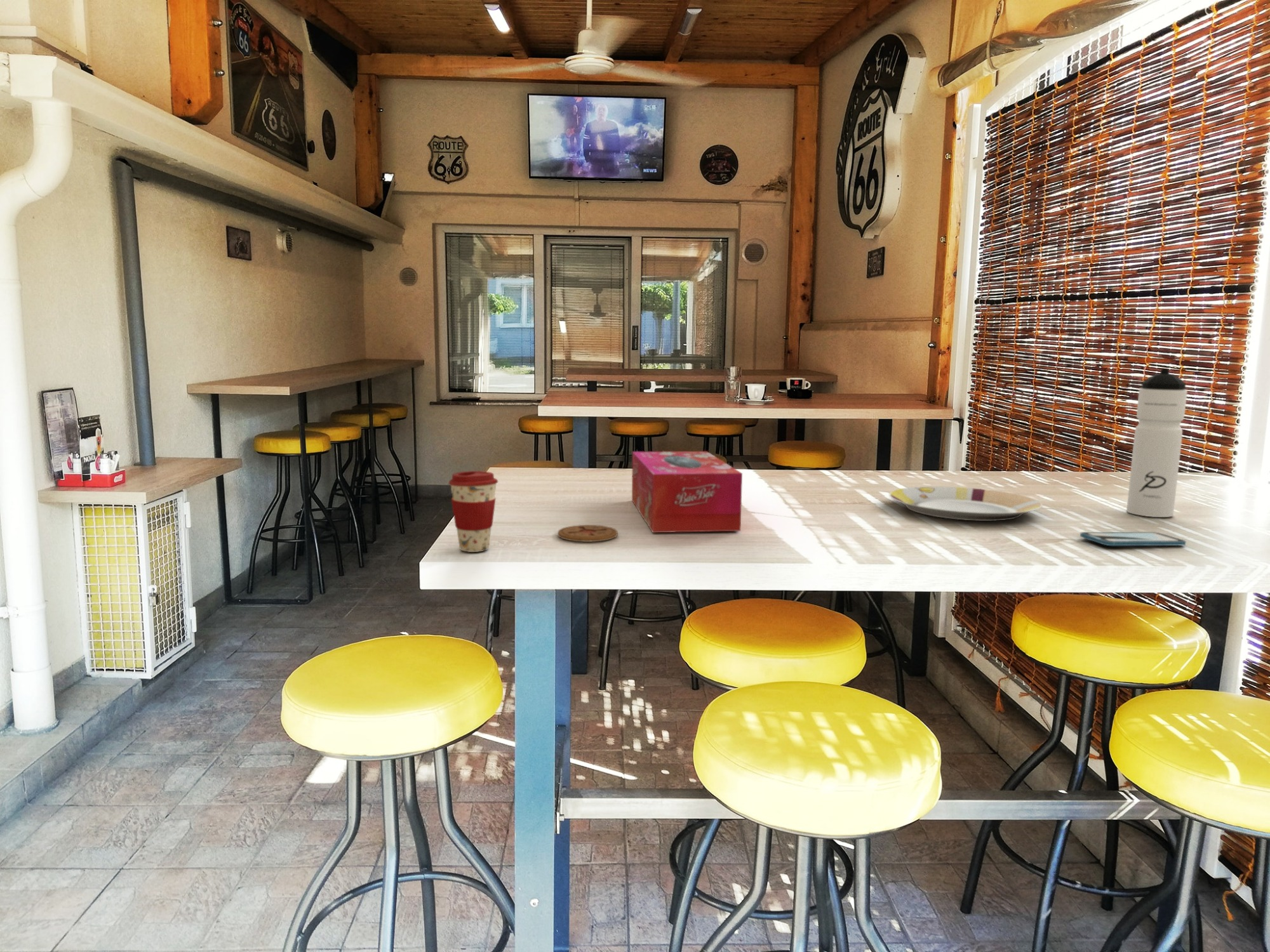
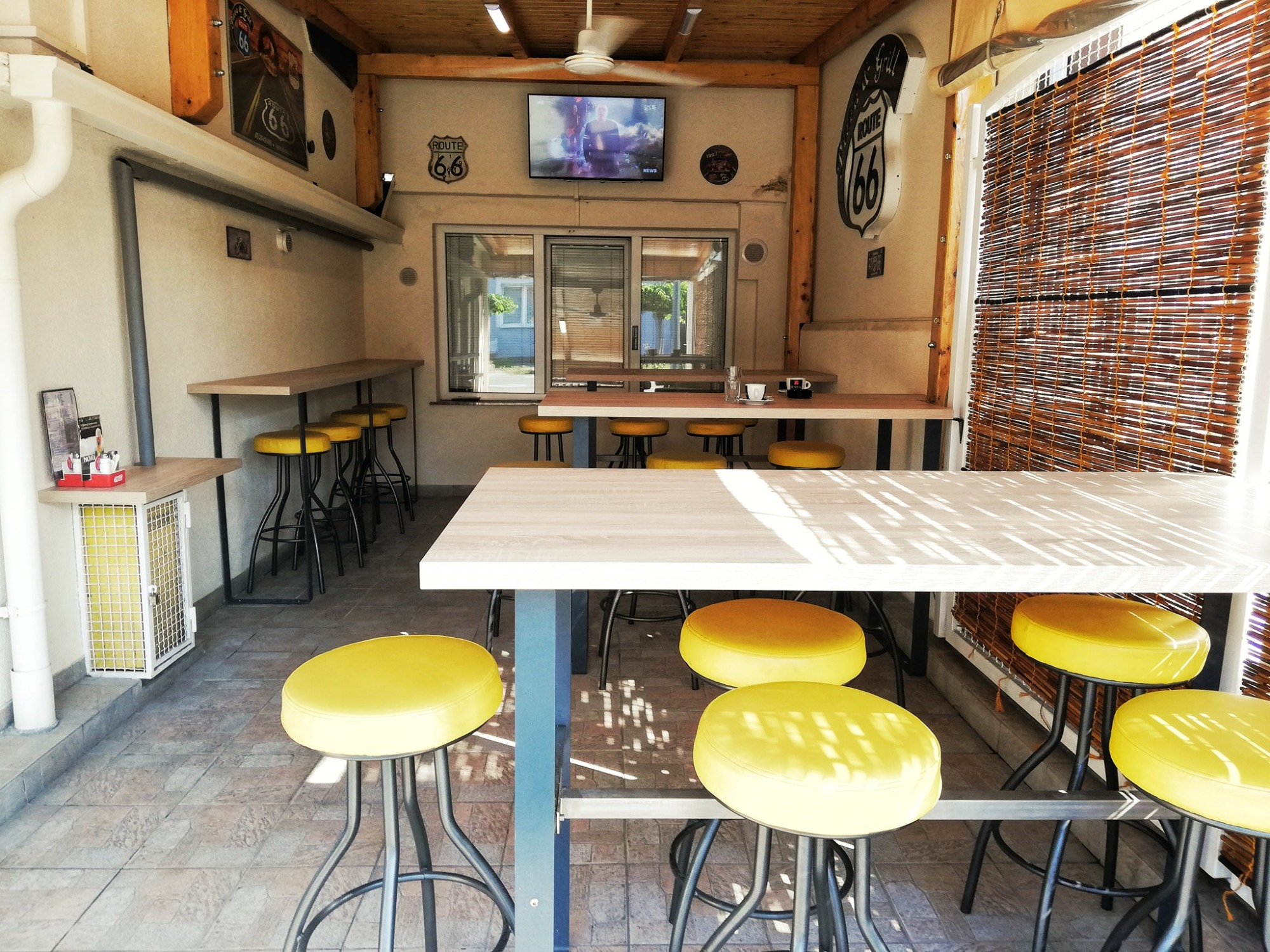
- water bottle (1157, 442)
- smartphone (1132, 538)
- coffee cup (474, 511)
- coaster (587, 532)
- tissue box (682, 488)
- plate (963, 504)
